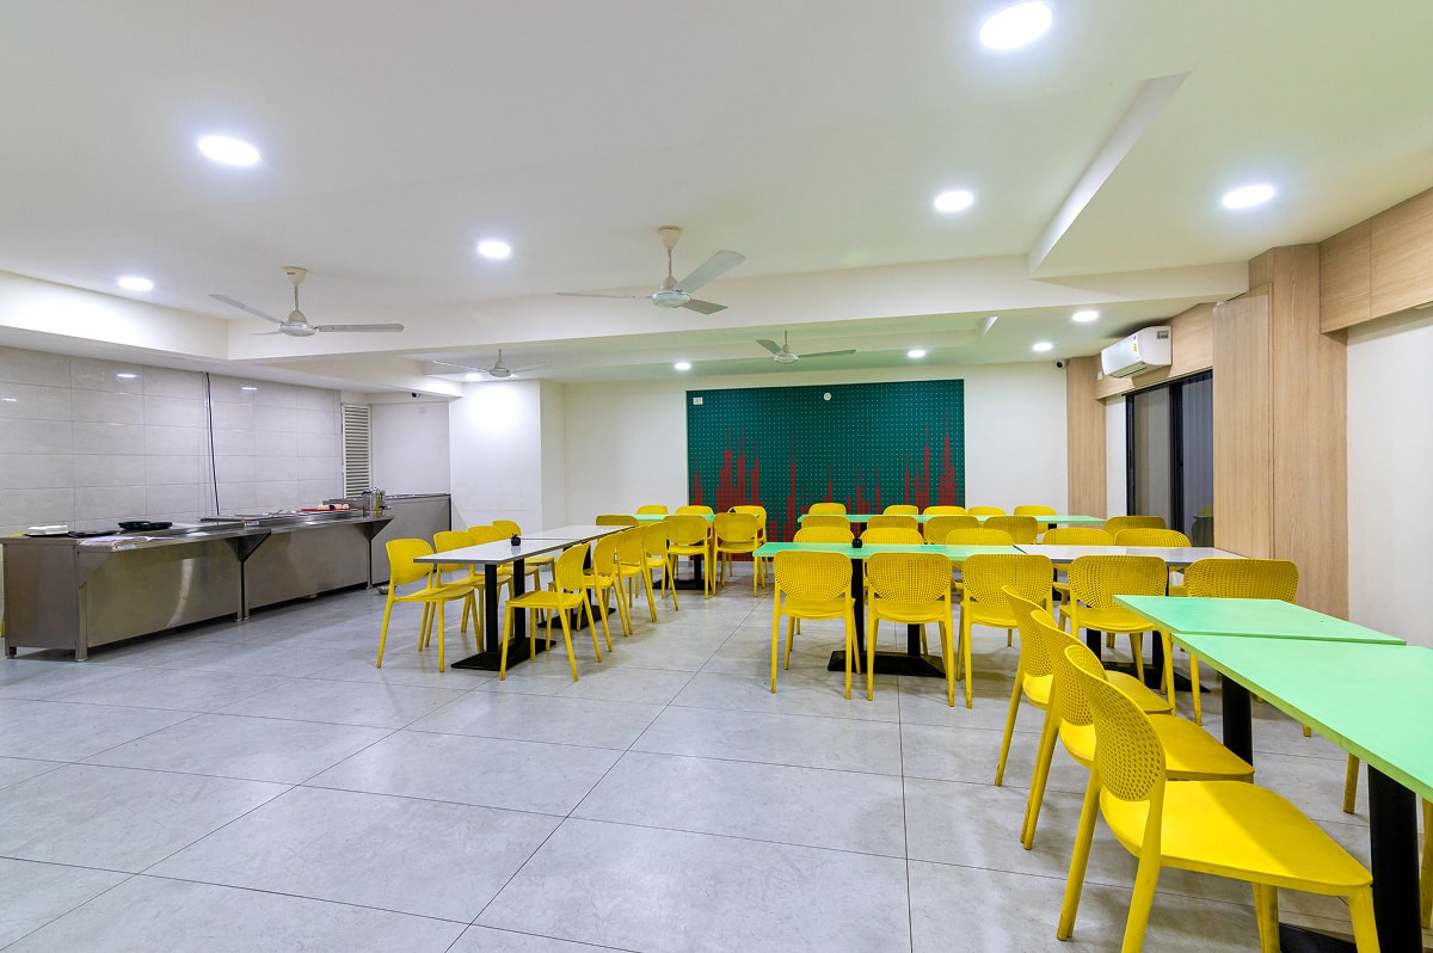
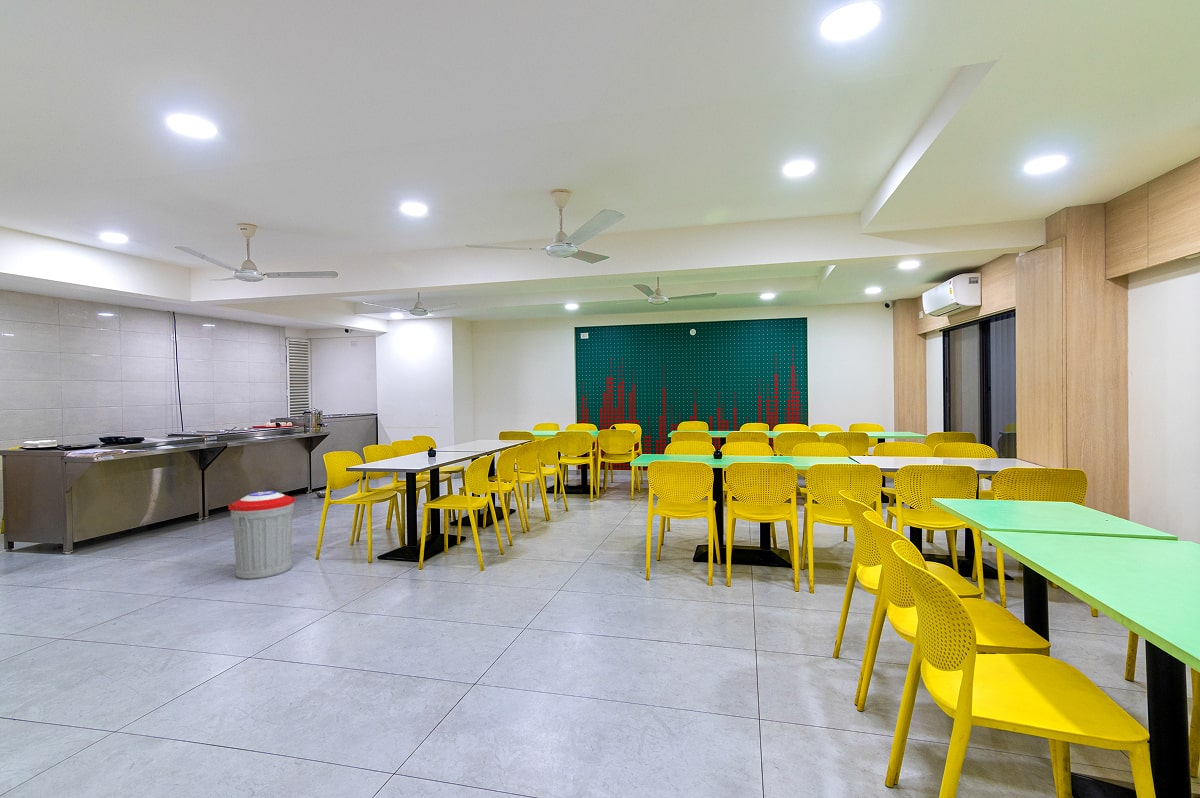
+ trash can (263, 531)
